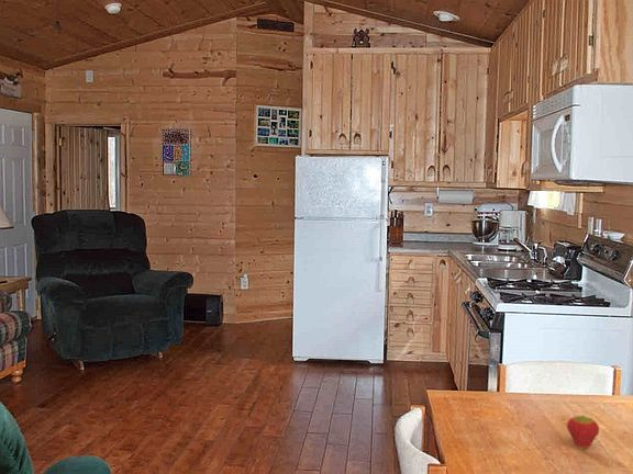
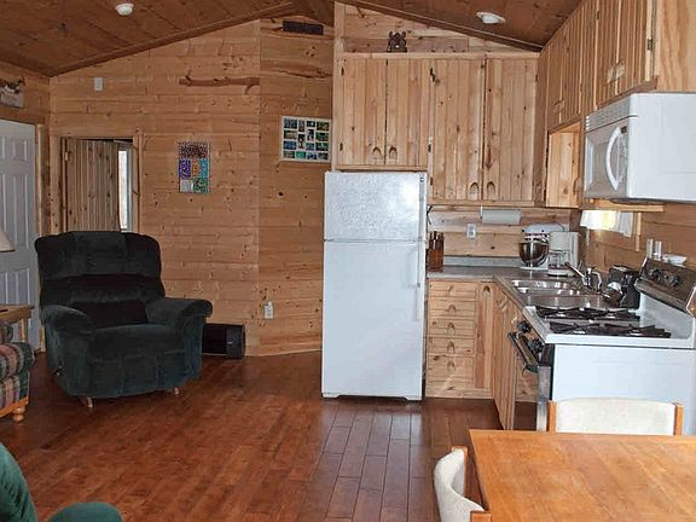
- fruit (582, 431)
